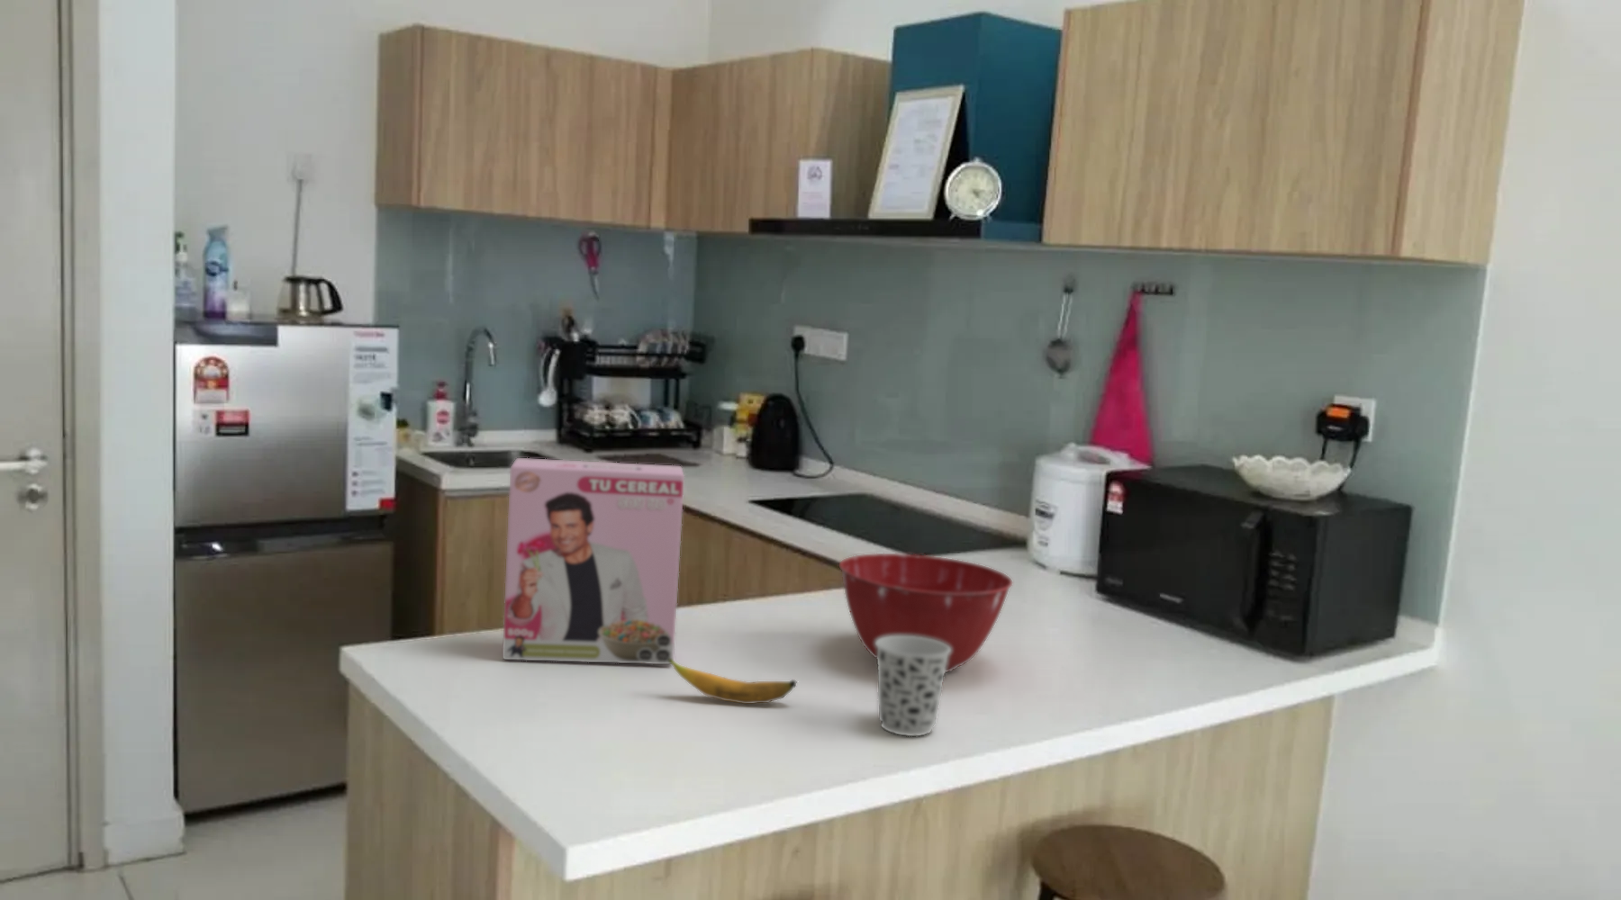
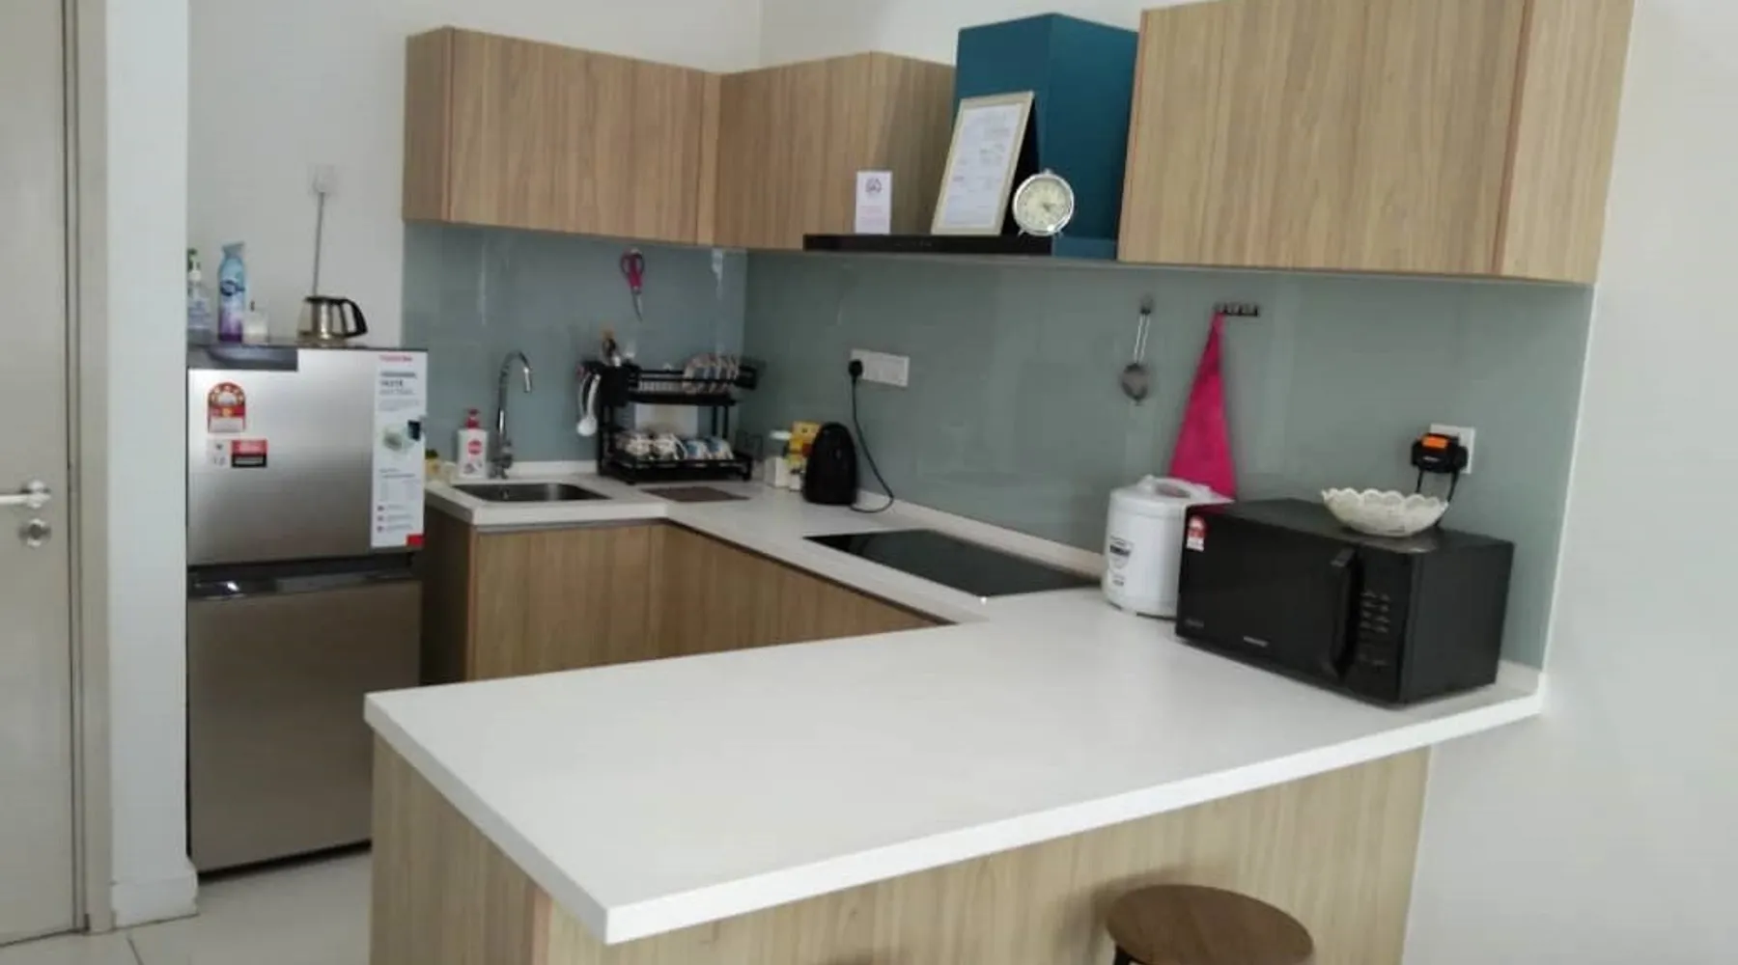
- cereal box (593, 561)
- mixing bowl (921, 615)
- cup (909, 686)
- banana (732, 681)
